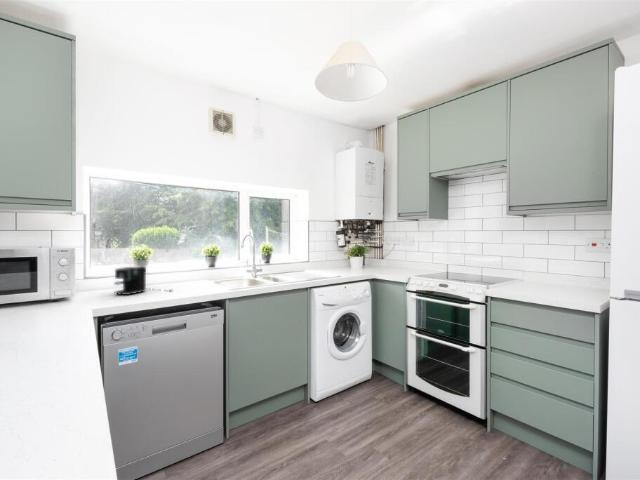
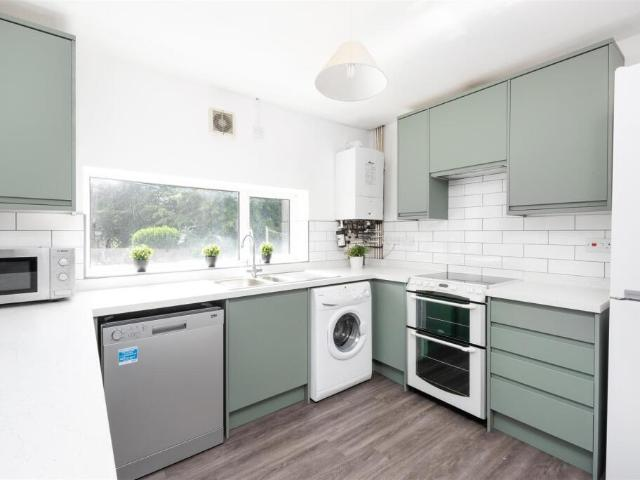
- coffee maker (143, 280)
